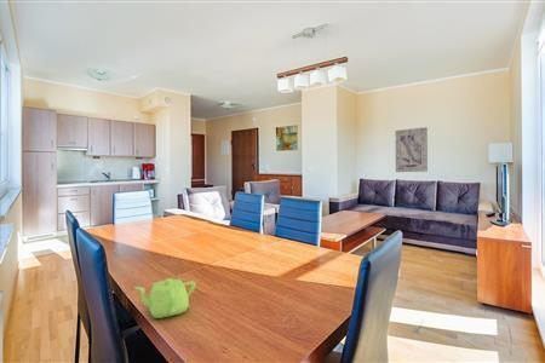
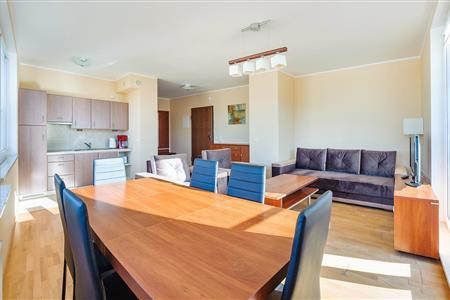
- teapot (166, 295)
- wall art (411, 150)
